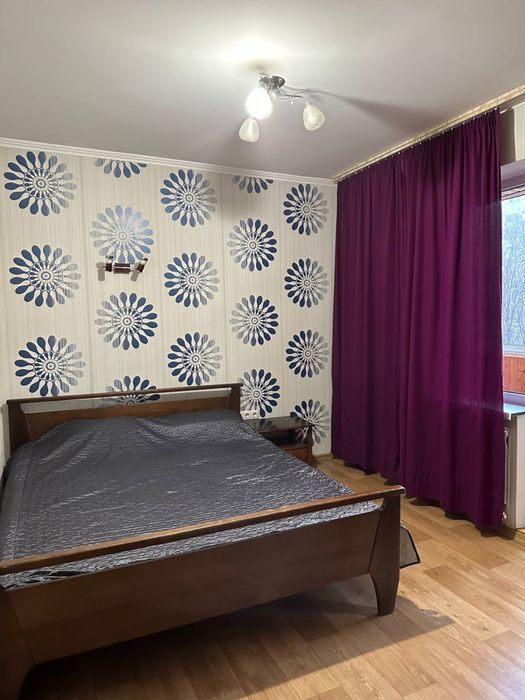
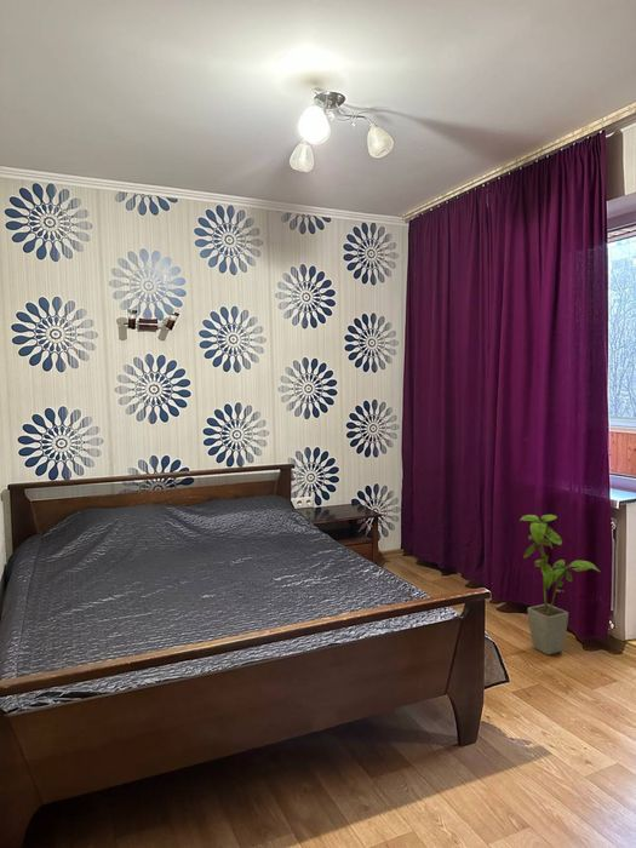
+ house plant (550, 584)
